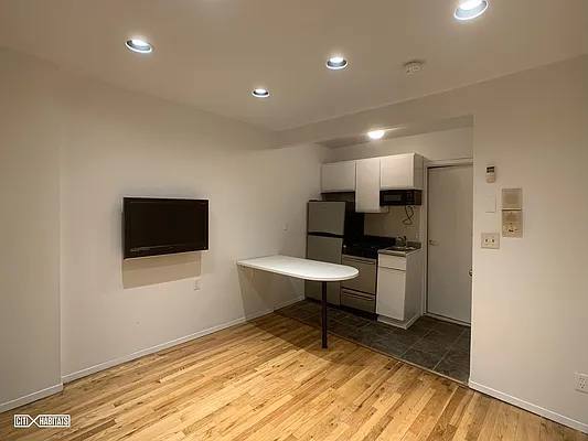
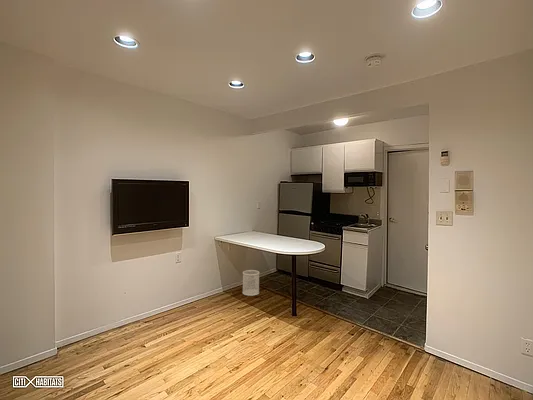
+ wastebasket (250, 282)
